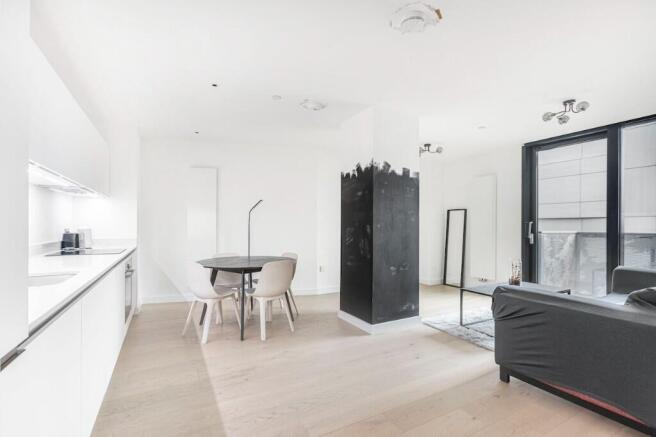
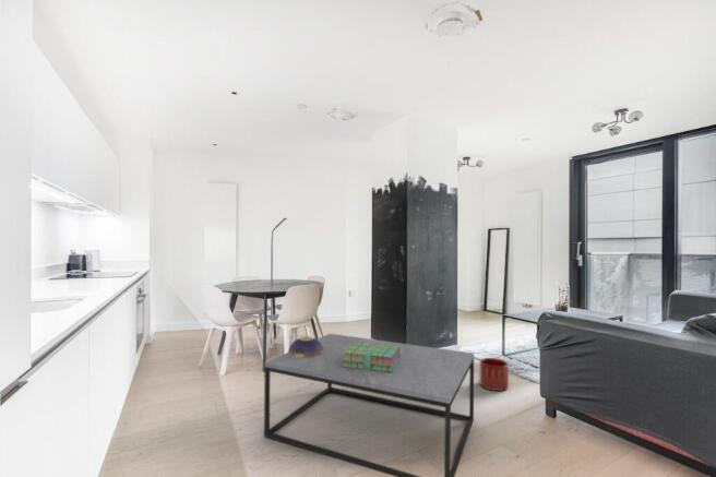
+ coffee table (373, 392)
+ decorative bowl (306, 344)
+ planter (493, 373)
+ stack of books (371, 355)
